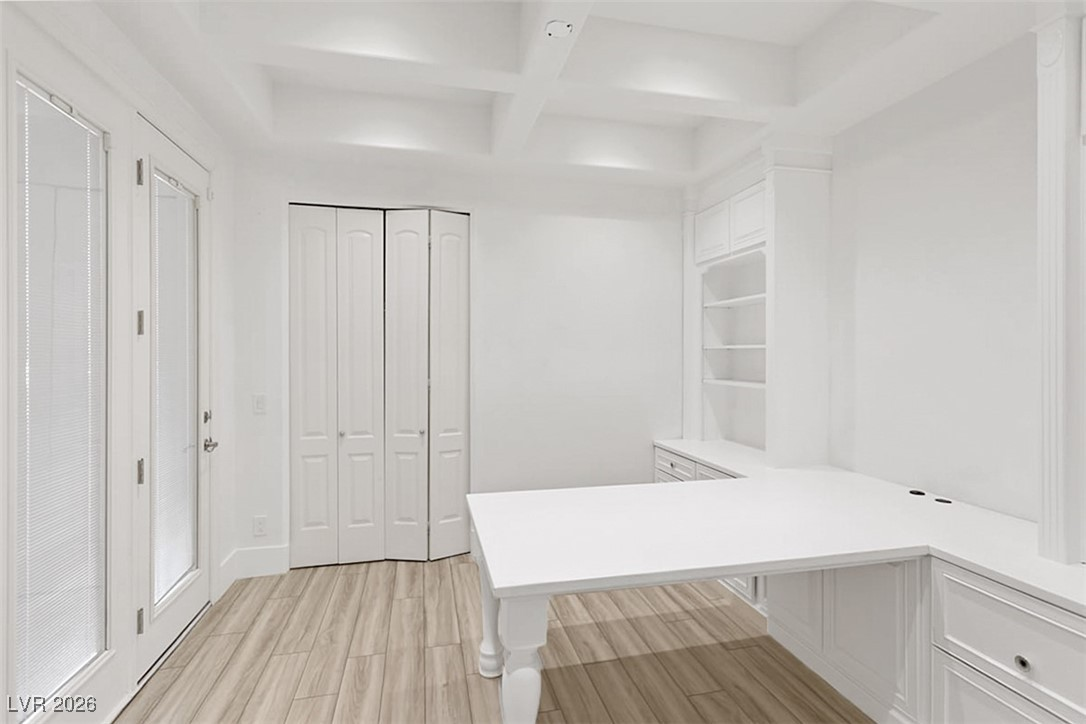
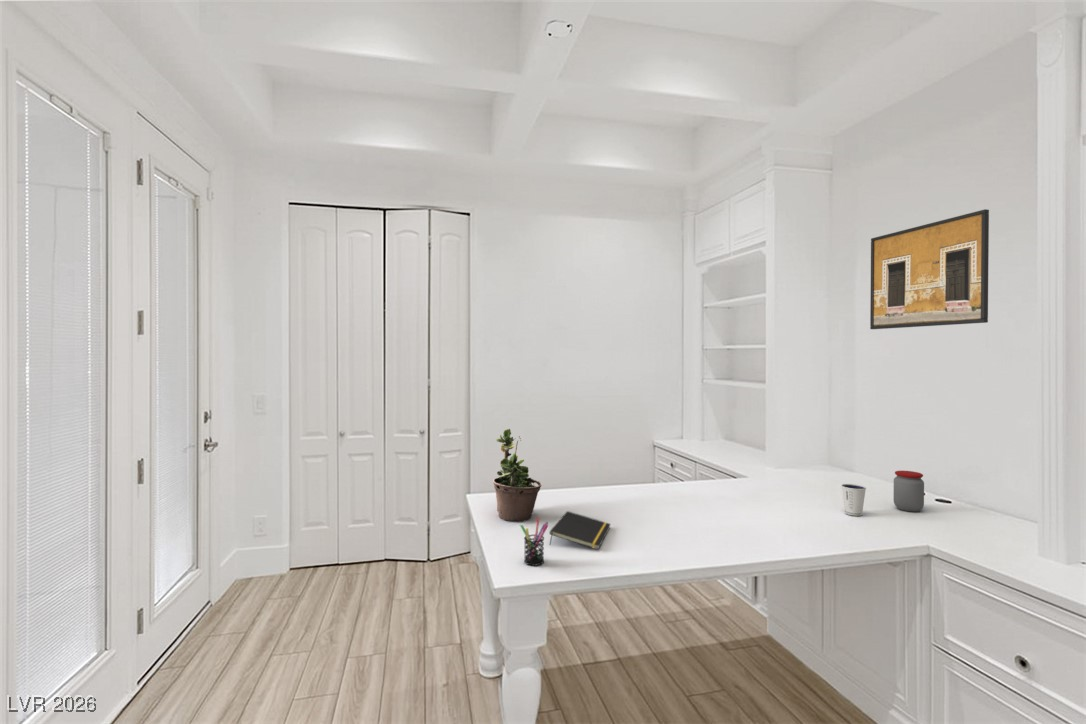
+ potted plant (517, 469)
+ dixie cup (853, 500)
+ jar (908, 490)
+ pen holder (532, 539)
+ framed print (923, 275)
+ notepad (581, 528)
